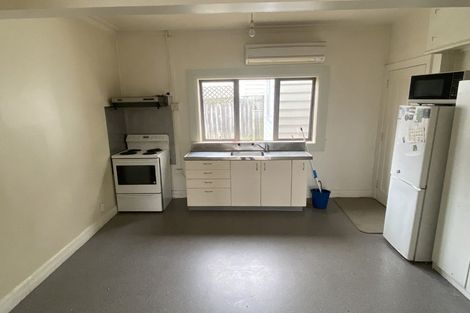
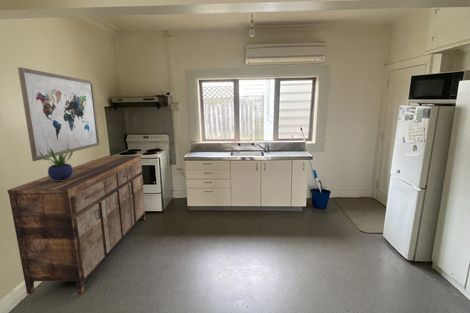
+ wall art (67, 114)
+ sideboard (98, 208)
+ potted plant (60, 163)
